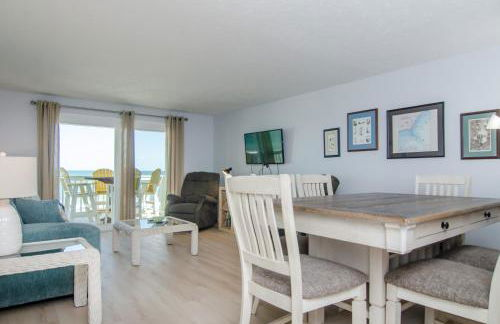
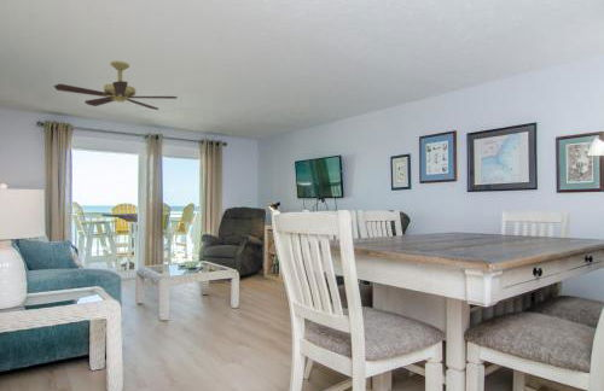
+ ceiling fan (118, 81)
